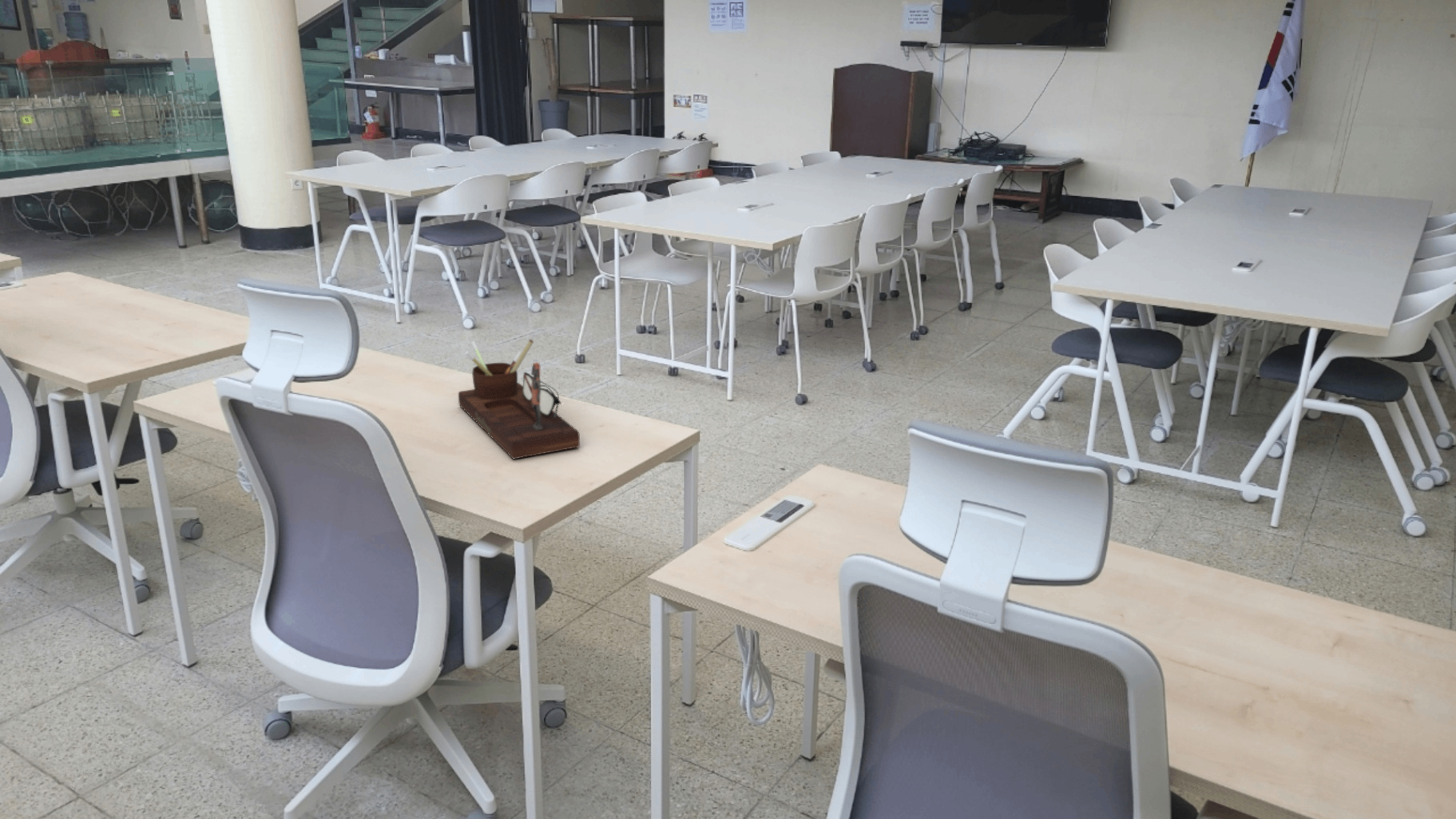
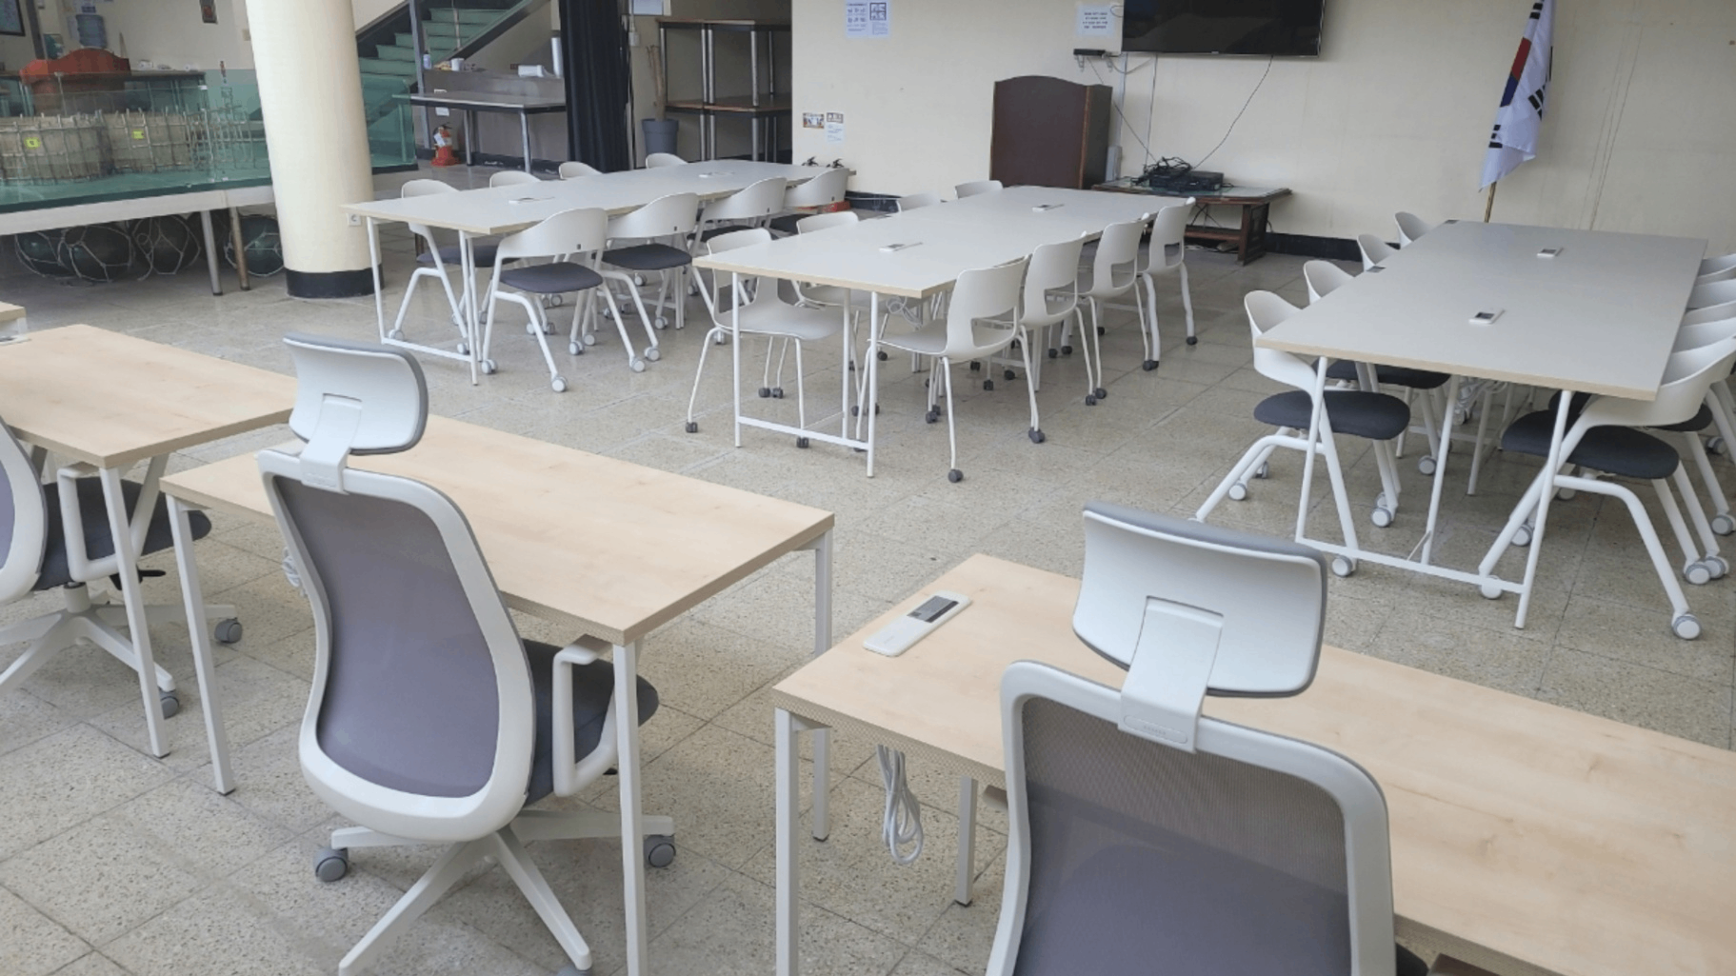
- desk organizer (514, 384)
